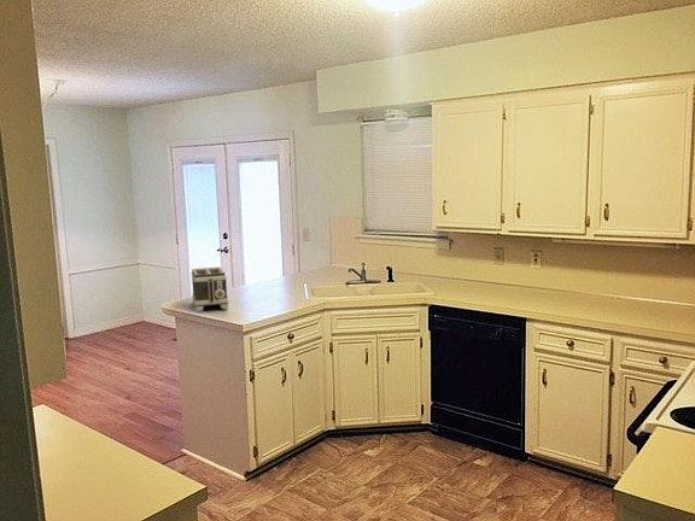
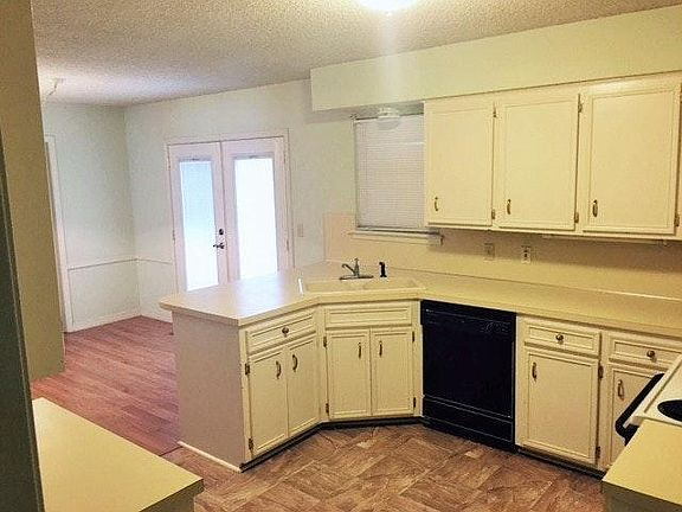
- toaster (209, 288)
